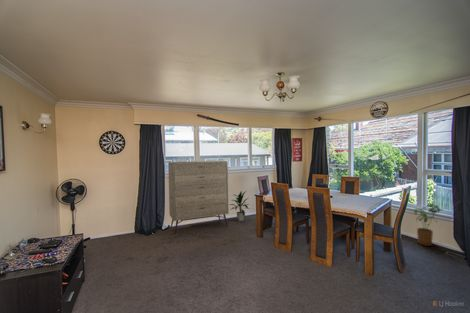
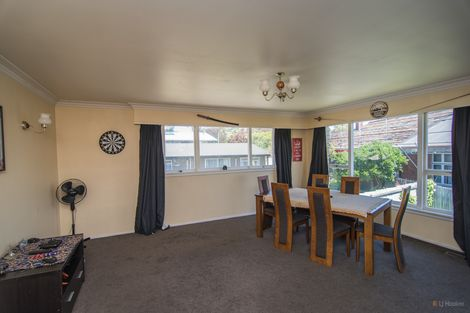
- indoor plant (240, 205)
- dresser (198, 194)
- house plant (426, 224)
